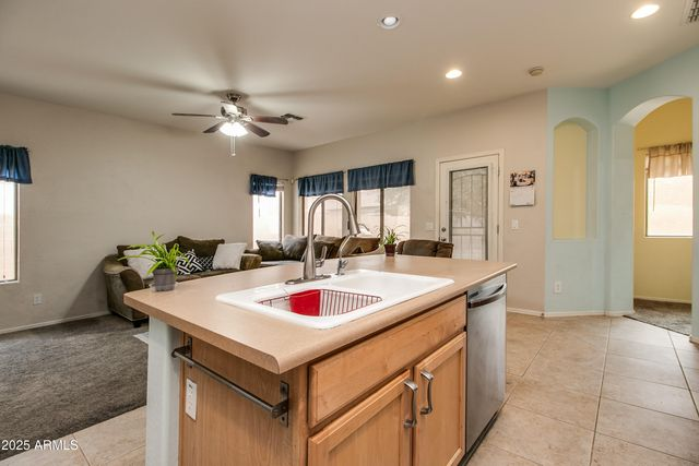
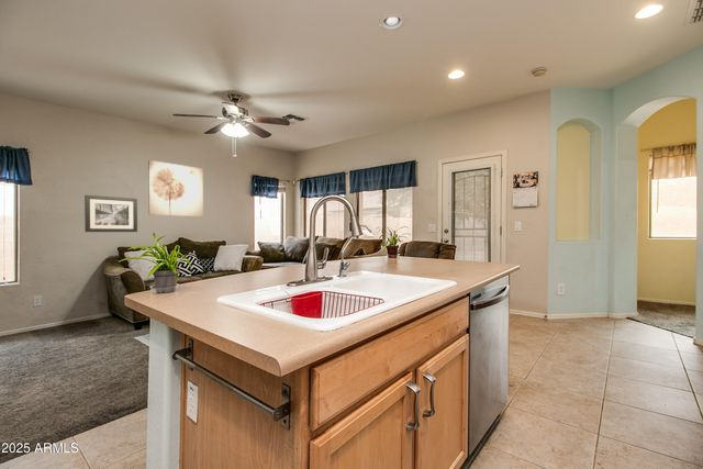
+ wall art (112, 214)
+ wall art (177, 190)
